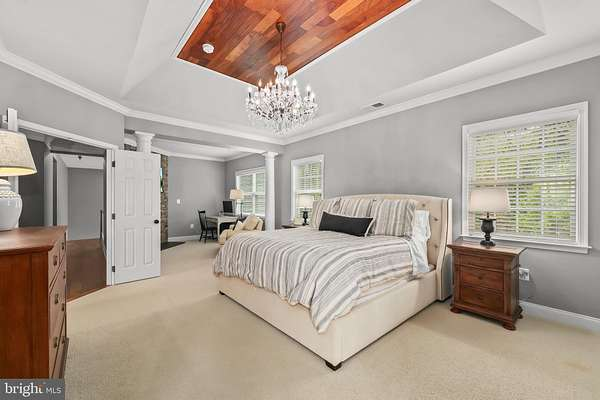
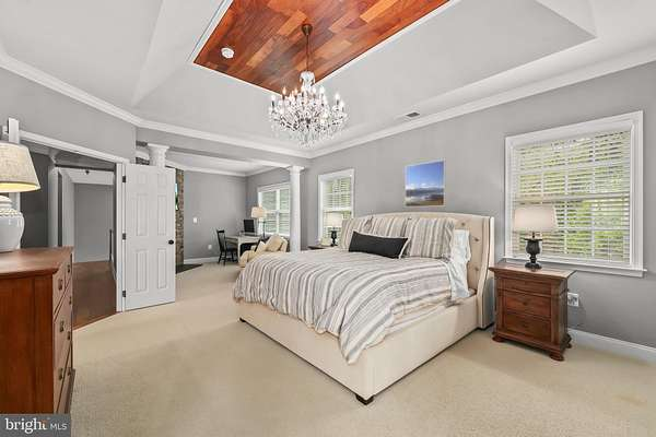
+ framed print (424, 185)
